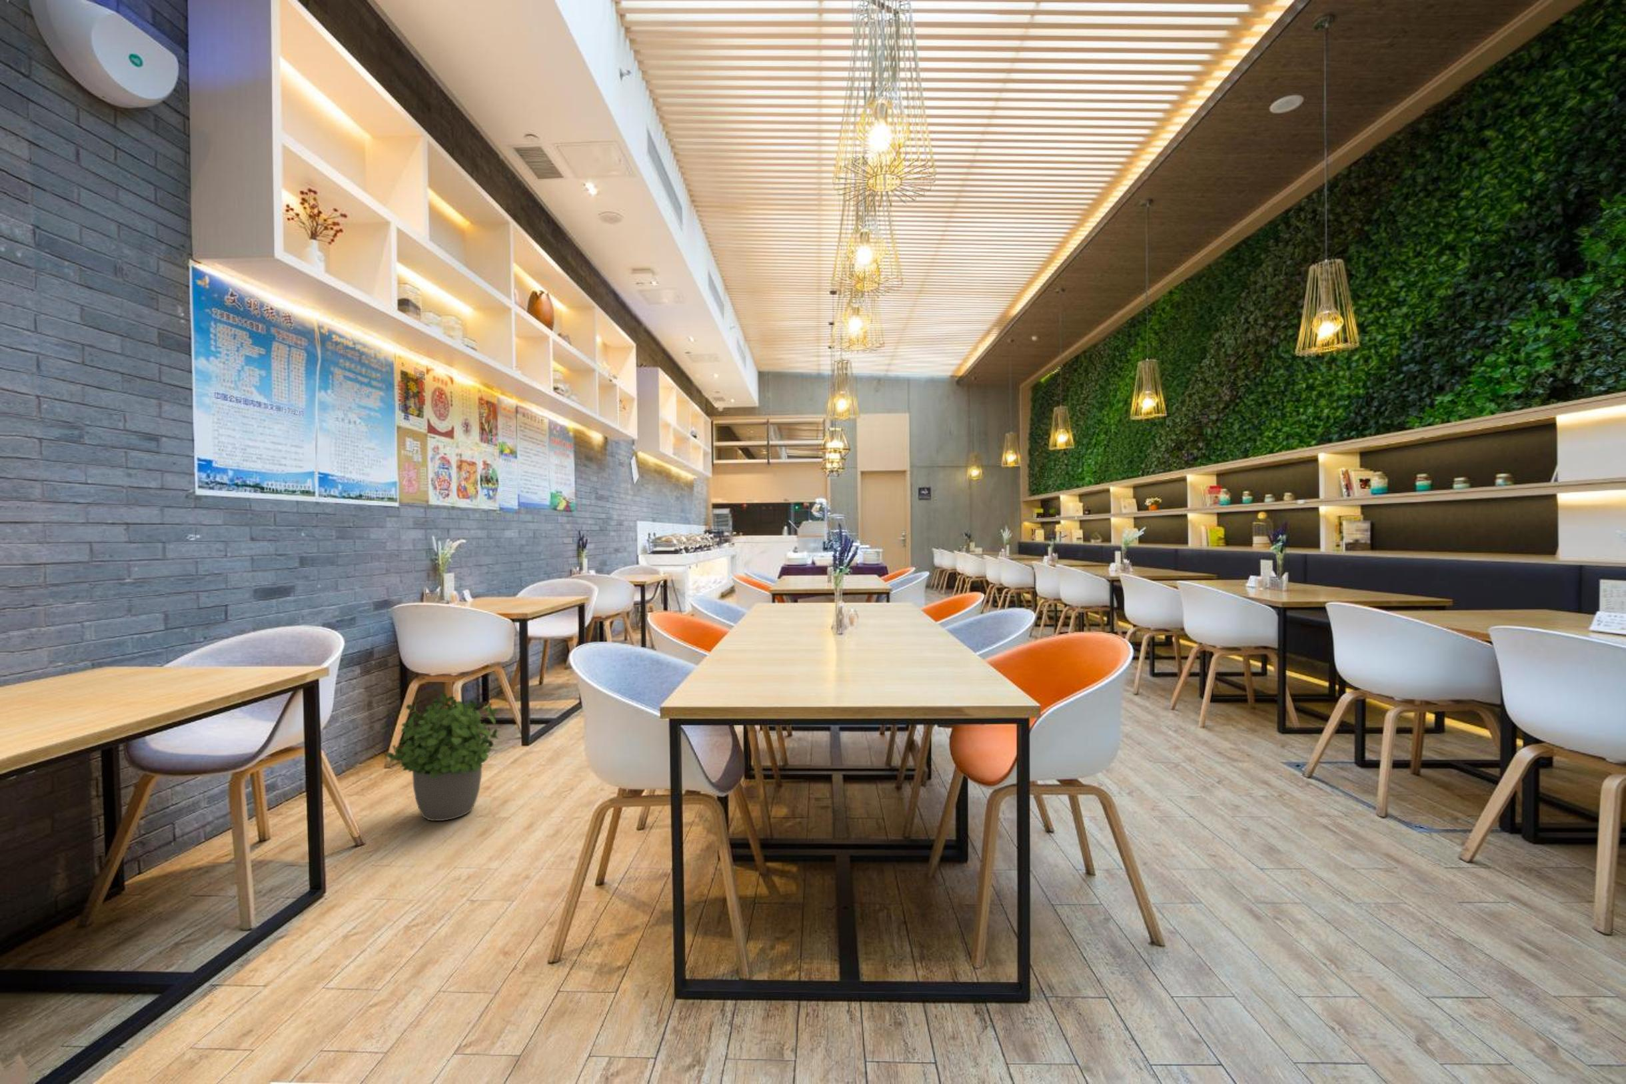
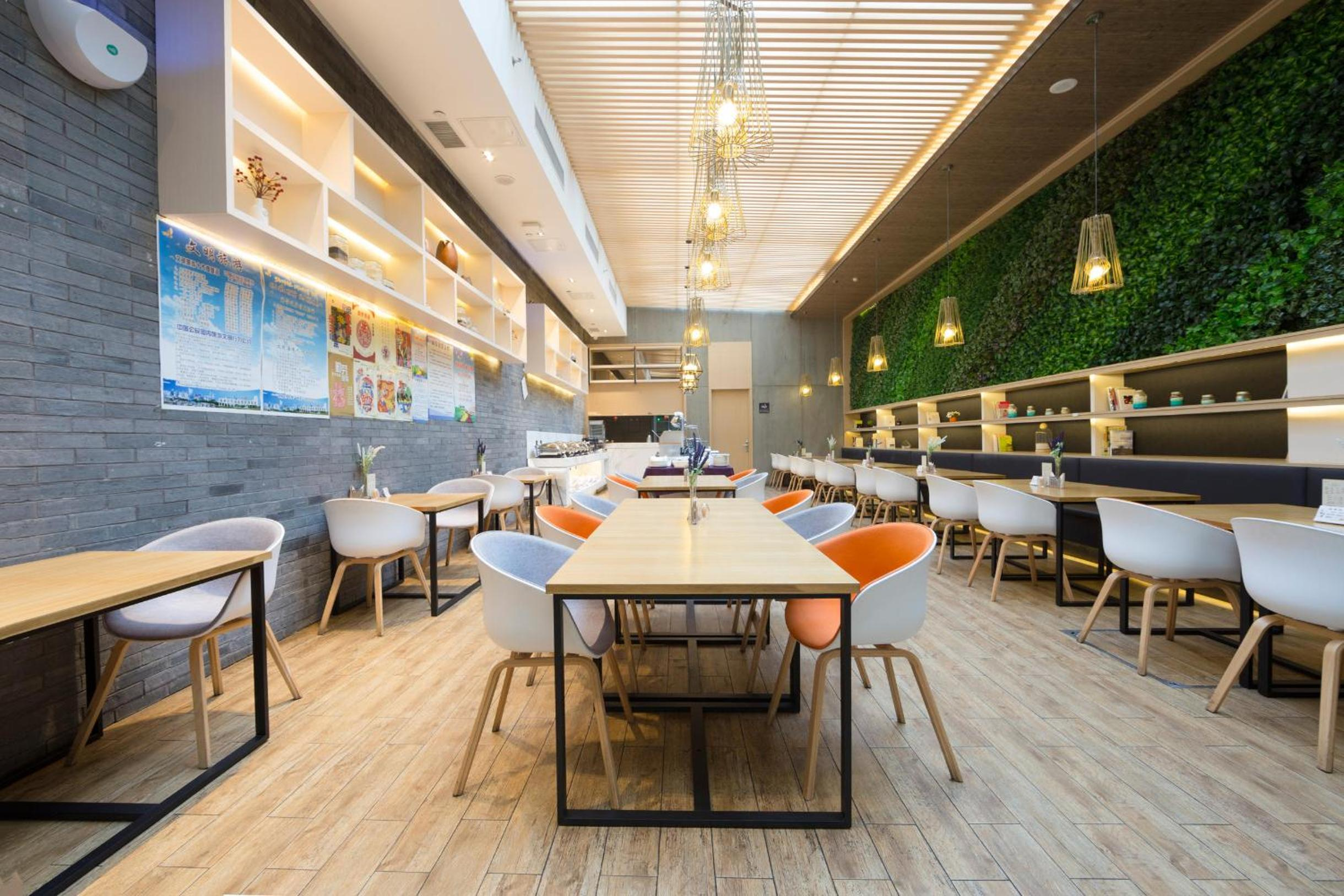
- potted plant (445, 754)
